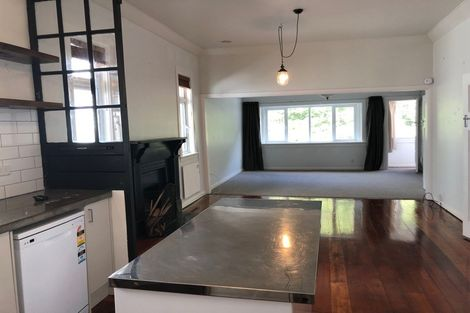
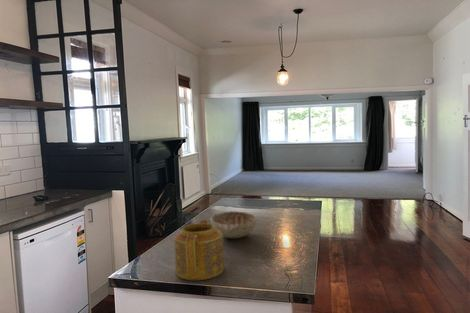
+ teapot (199, 248)
+ decorative bowl (234, 226)
